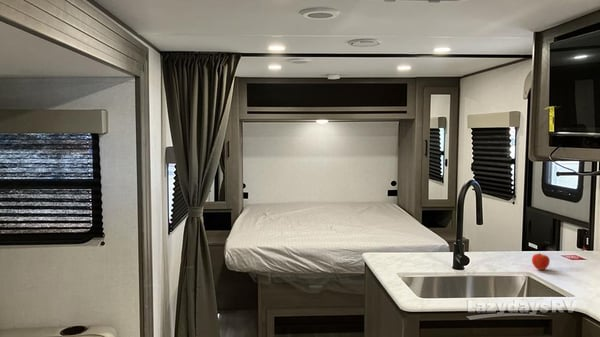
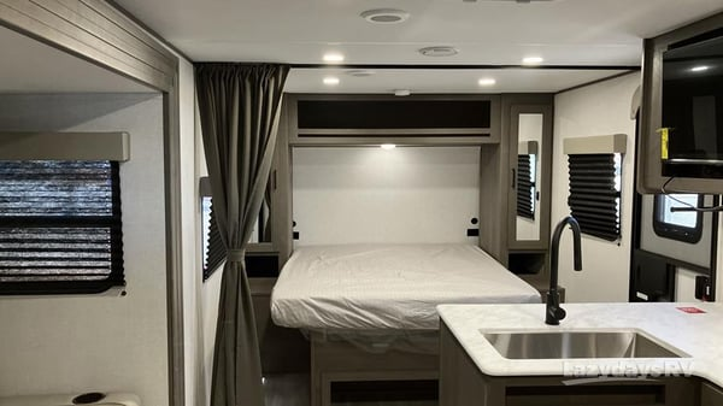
- fruit (540, 261)
